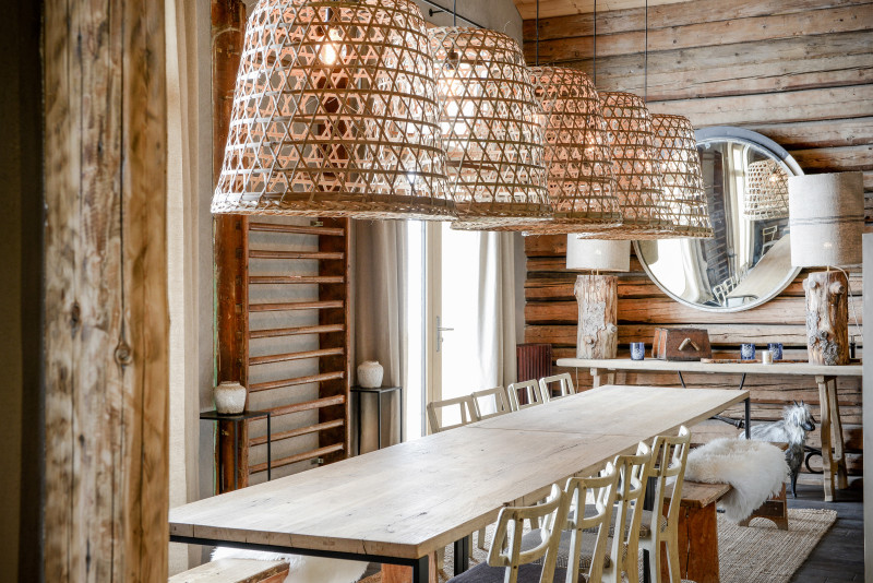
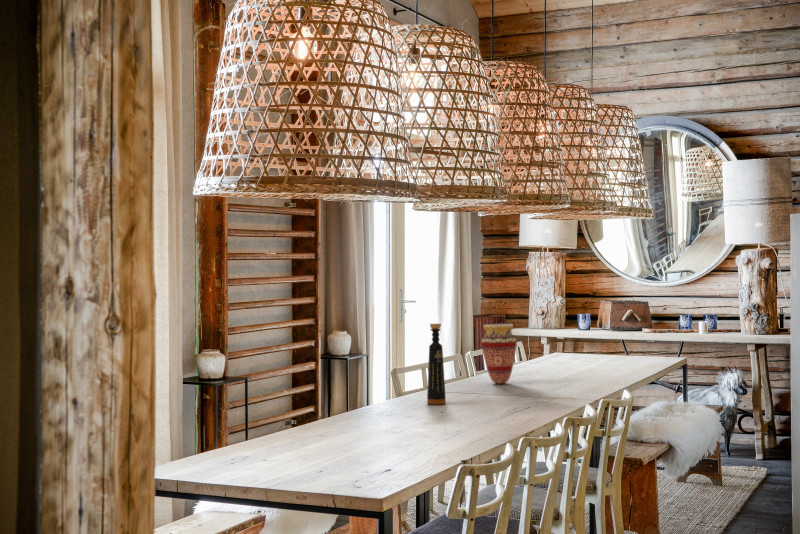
+ bottle (436, 363)
+ vase (499, 353)
